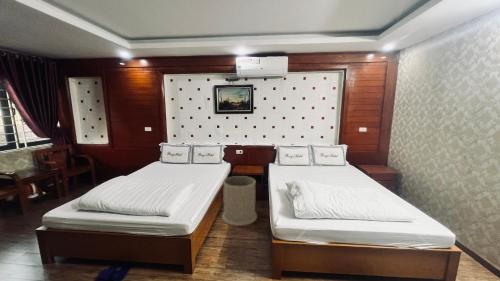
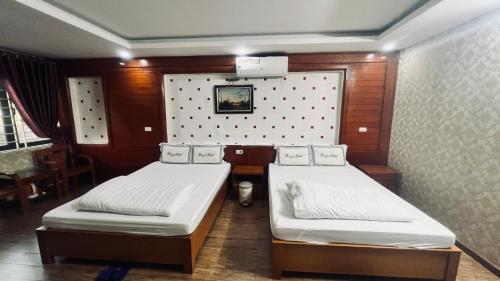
- trash can (239, 198)
